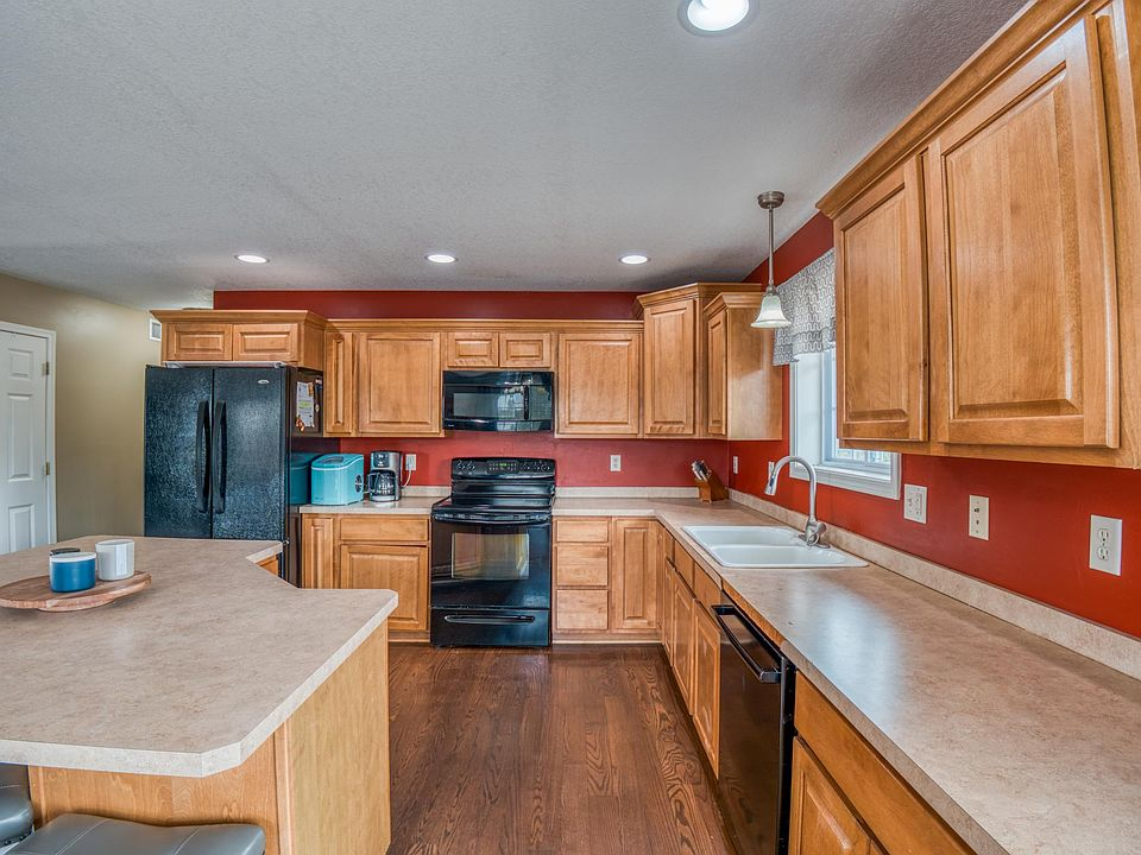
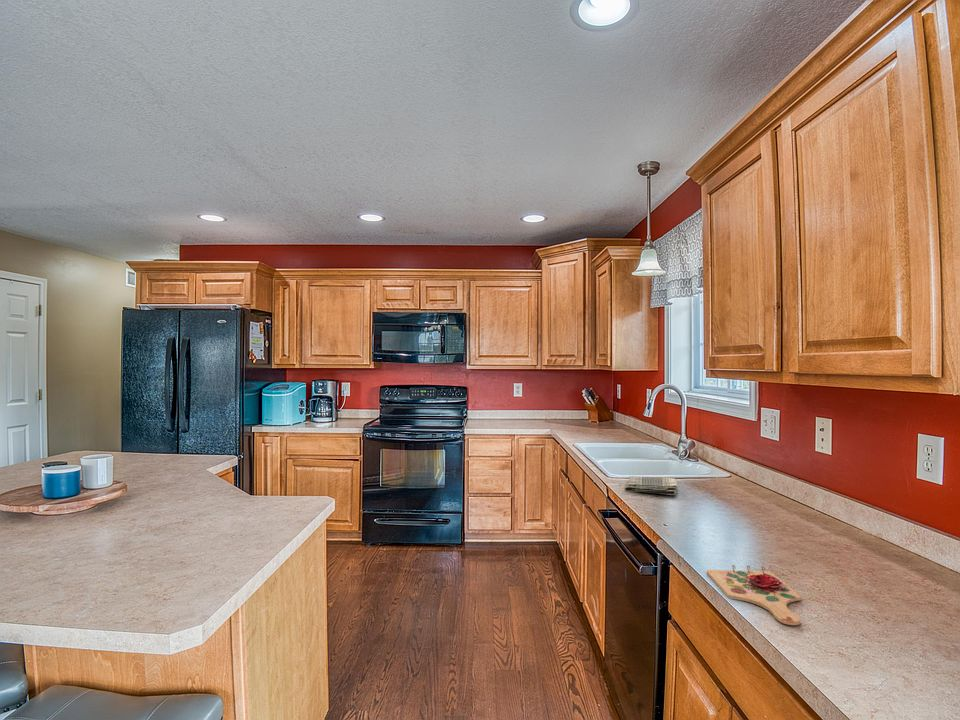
+ cutting board (762, 590)
+ dish towel (651, 483)
